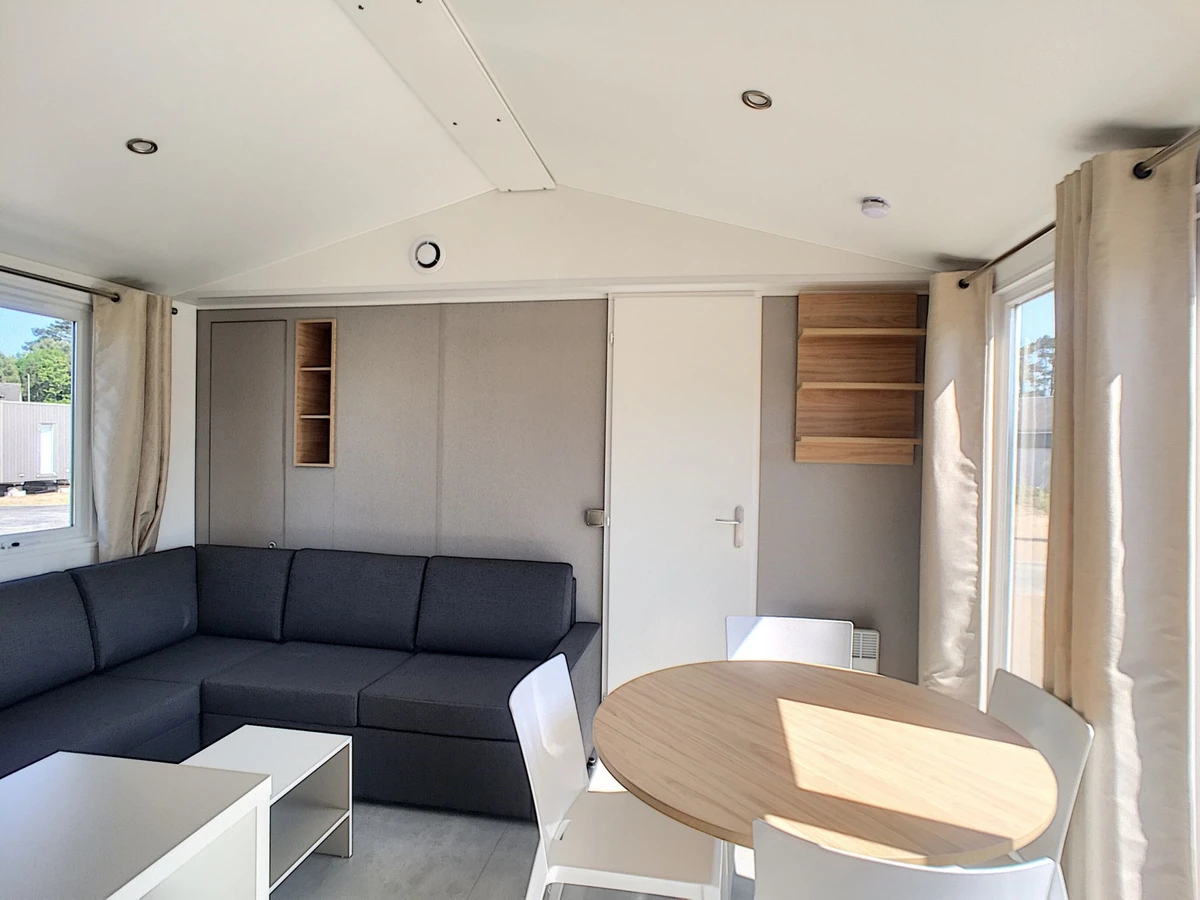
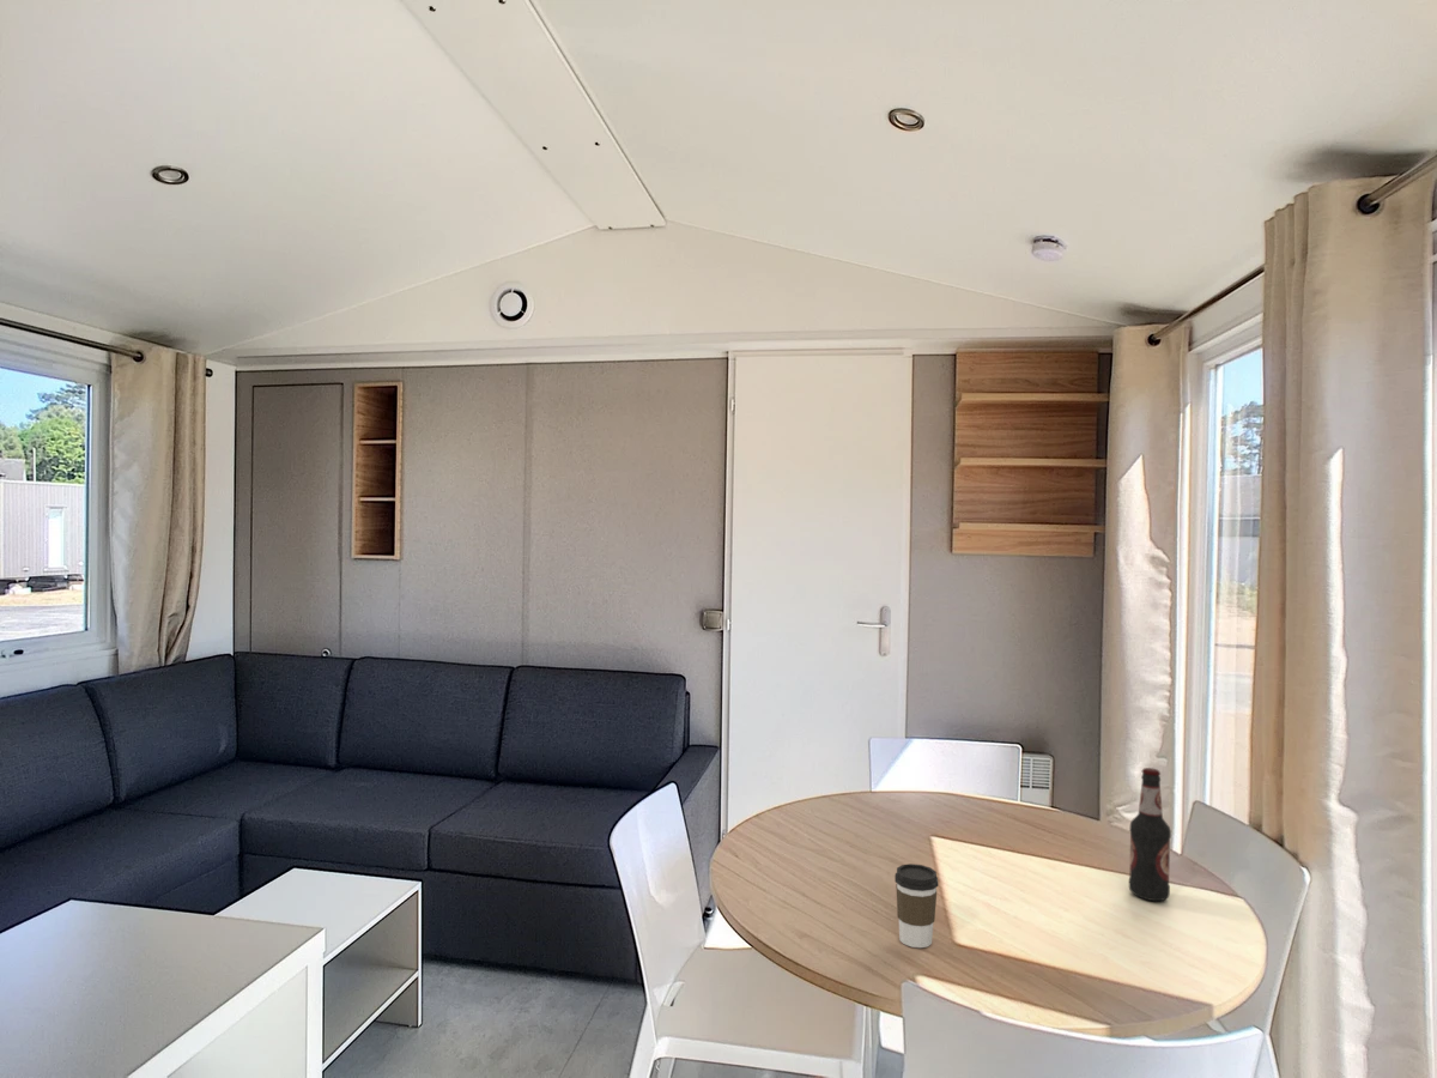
+ bottle (1150, 832)
+ coffee cup (915, 906)
